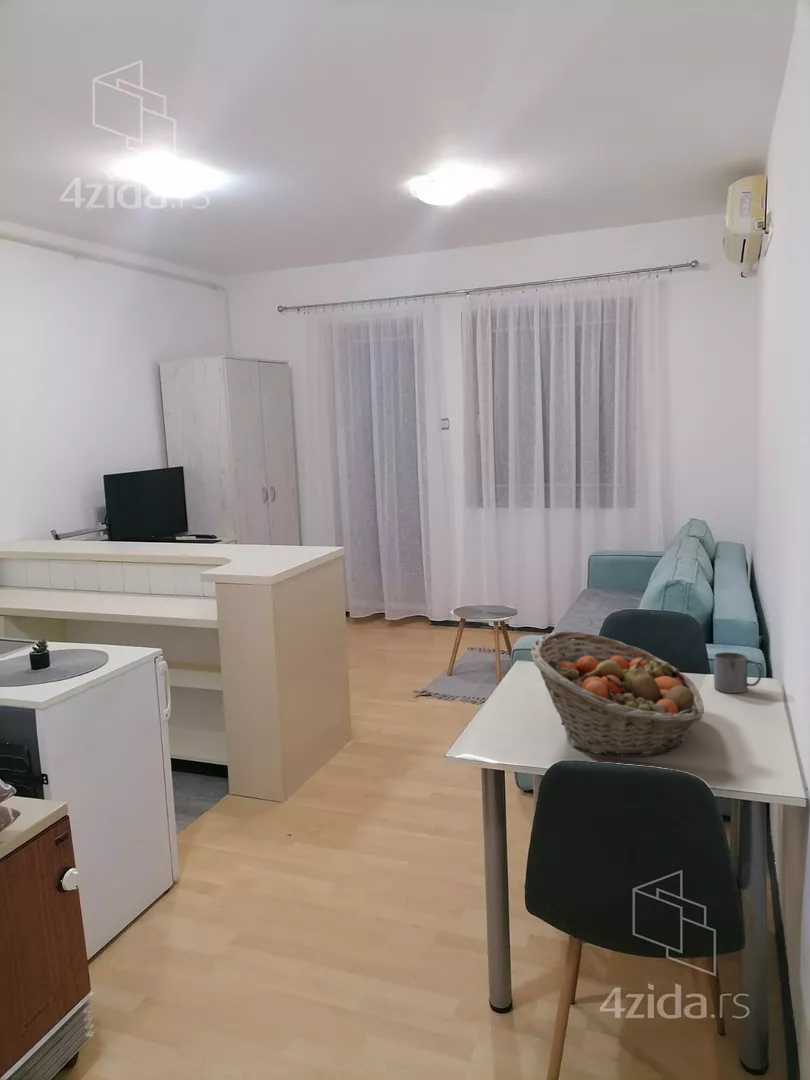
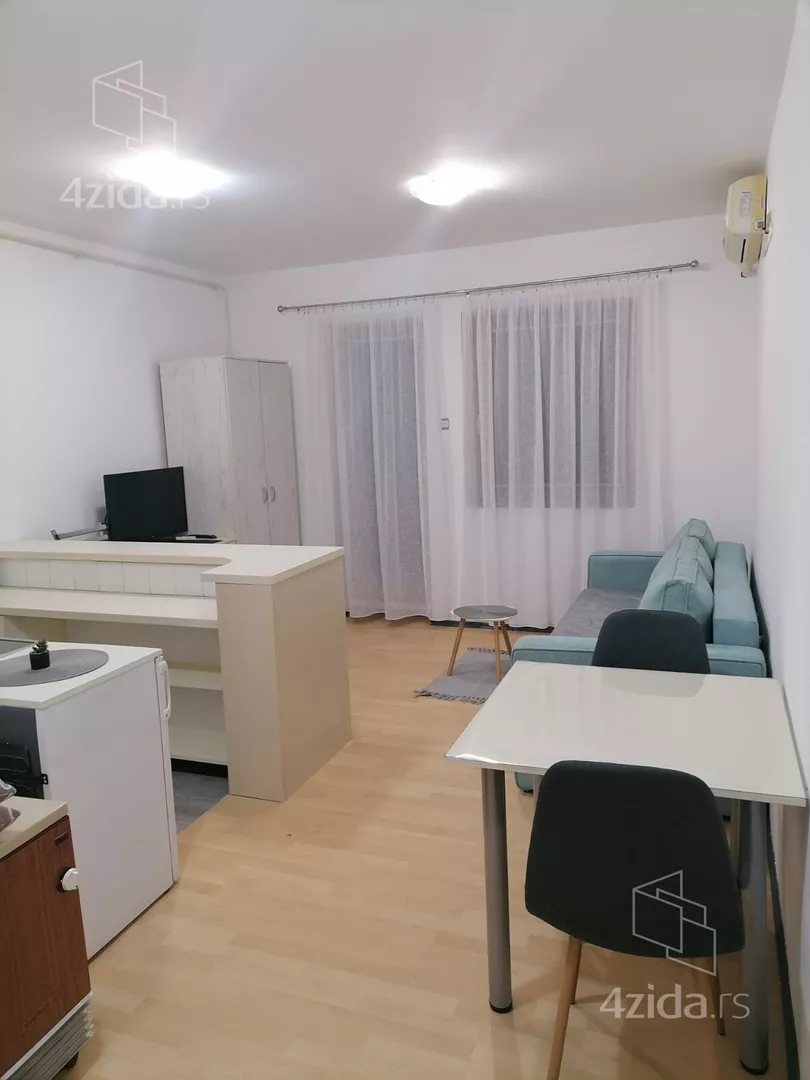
- mug (737, 672)
- fruit basket (615, 687)
